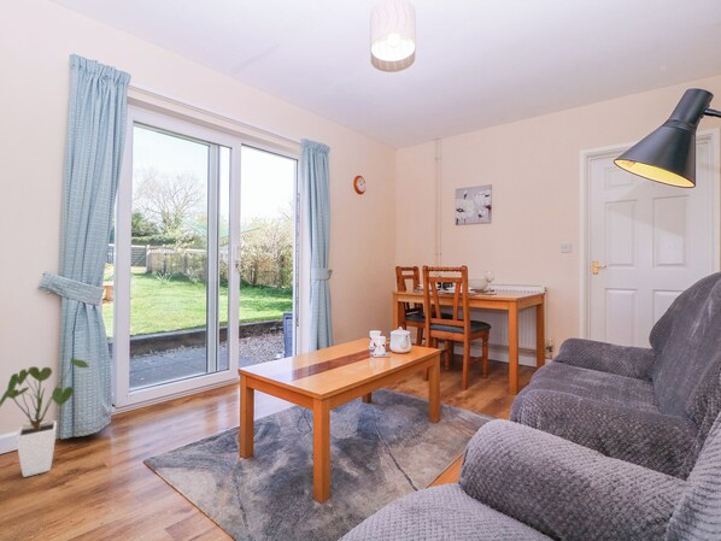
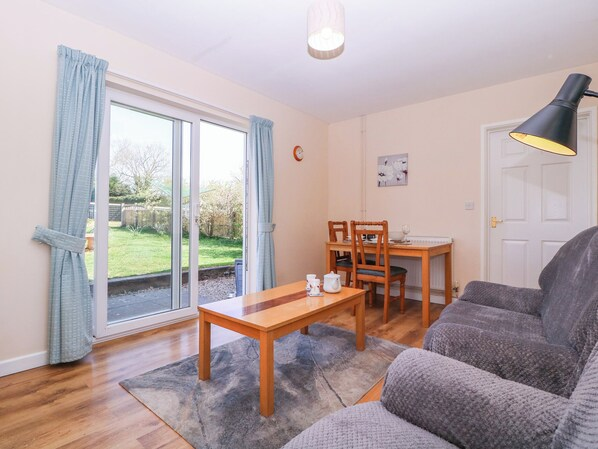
- house plant (45, 413)
